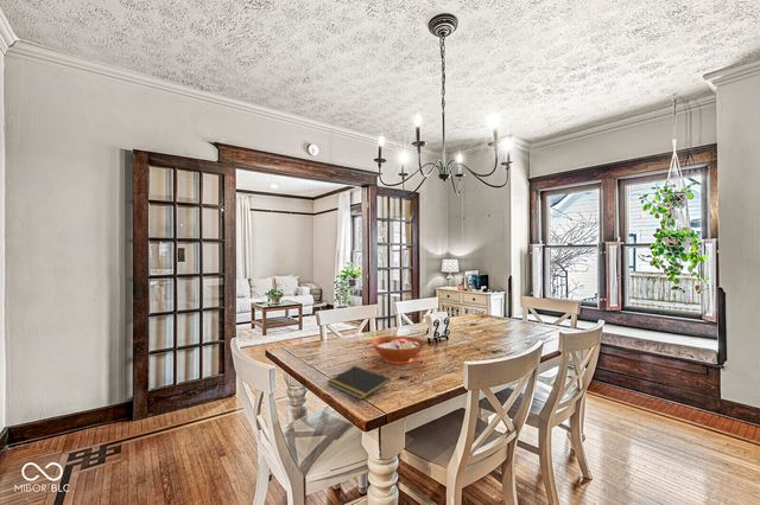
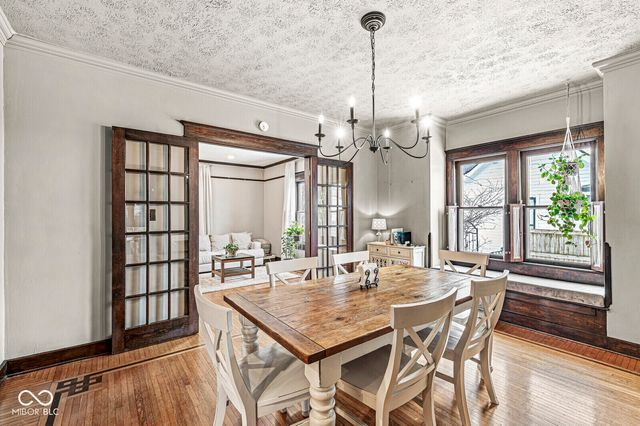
- decorative bowl (398, 350)
- notepad (357, 381)
